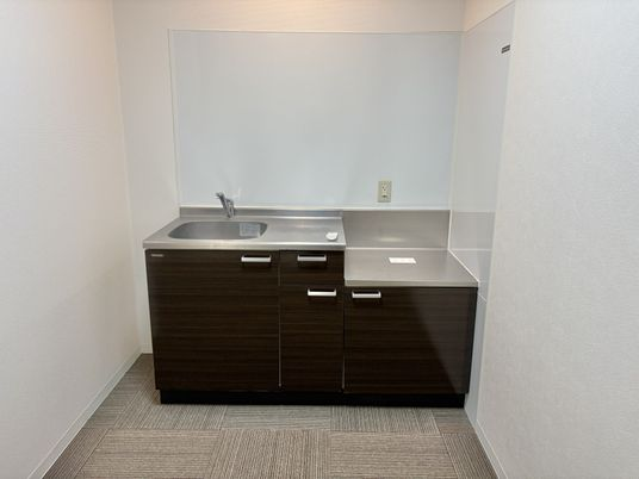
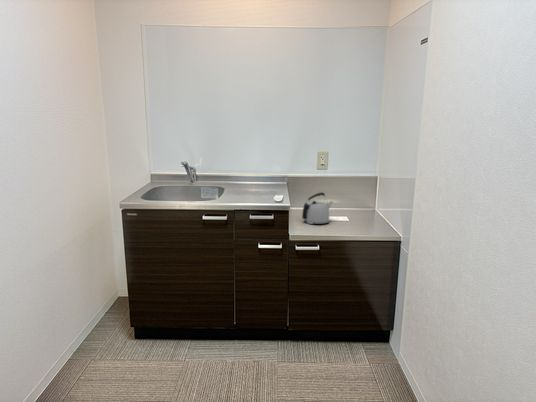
+ kettle (318, 207)
